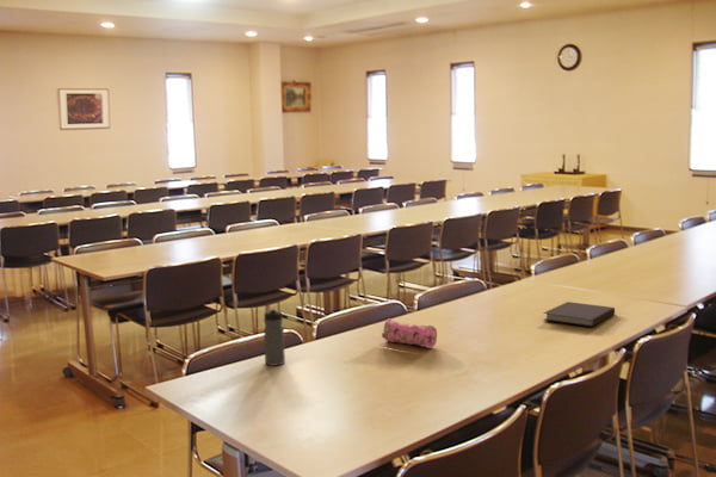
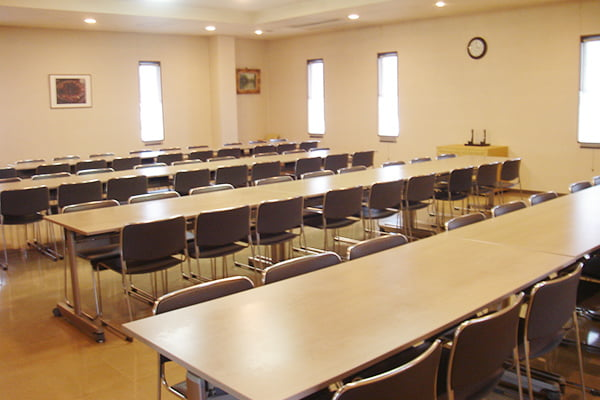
- water bottle (273, 335)
- notebook (579, 314)
- pencil case (409, 333)
